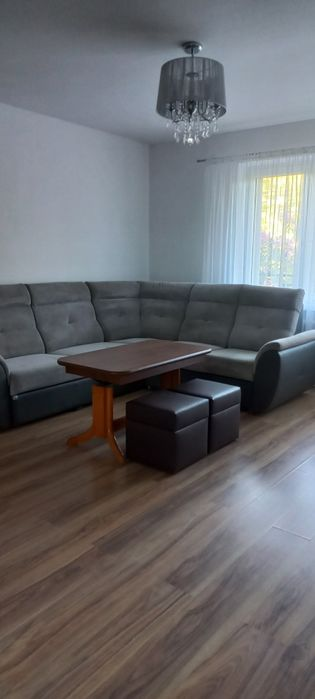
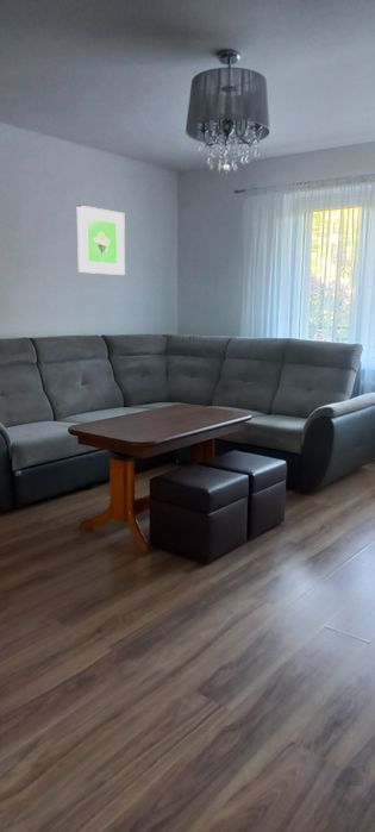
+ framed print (101, 242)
